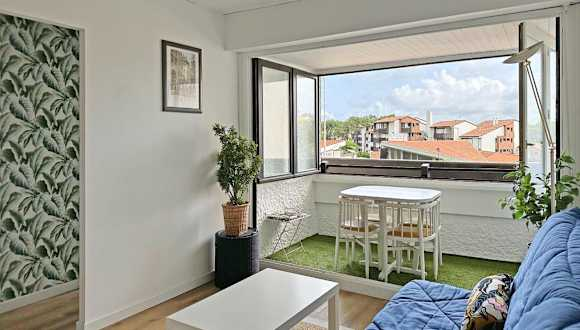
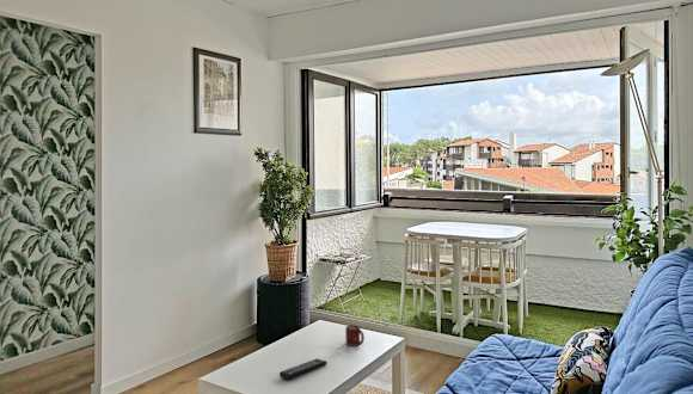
+ cup (355, 335)
+ remote control (303, 368)
